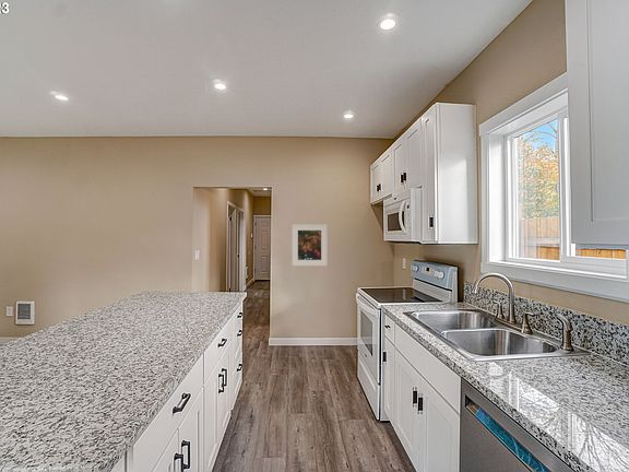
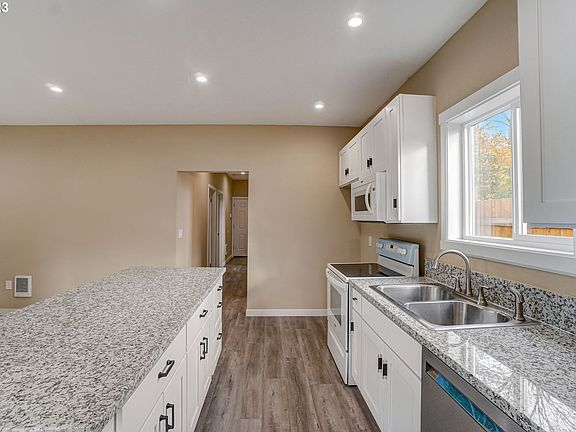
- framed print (309, 245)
